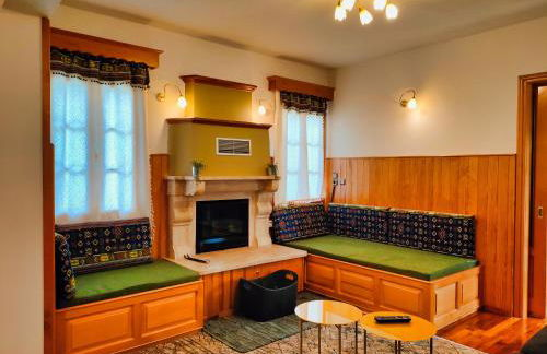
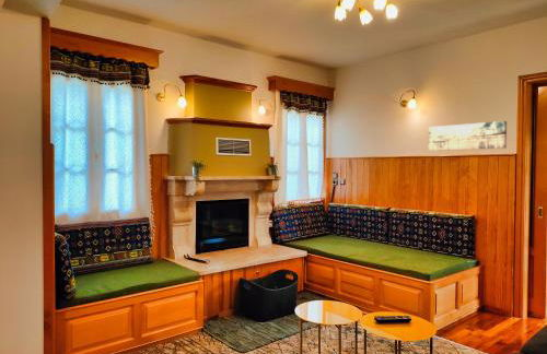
+ wall art (464, 137)
